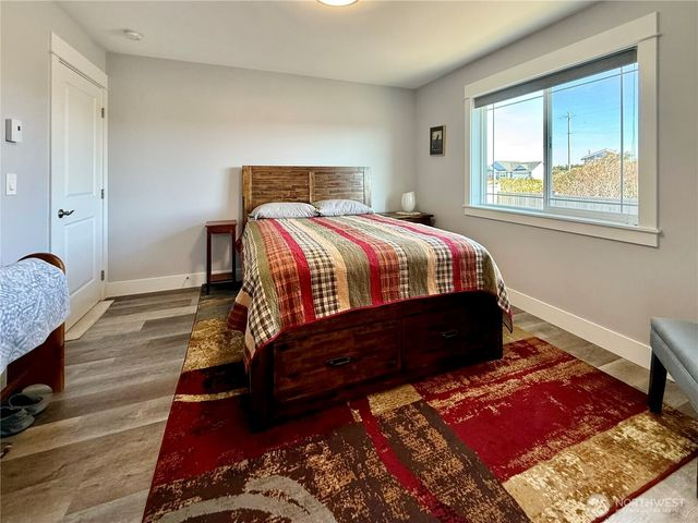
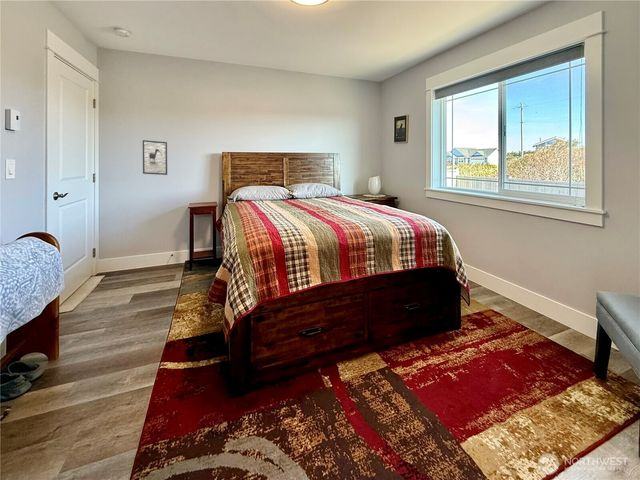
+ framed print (155, 157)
